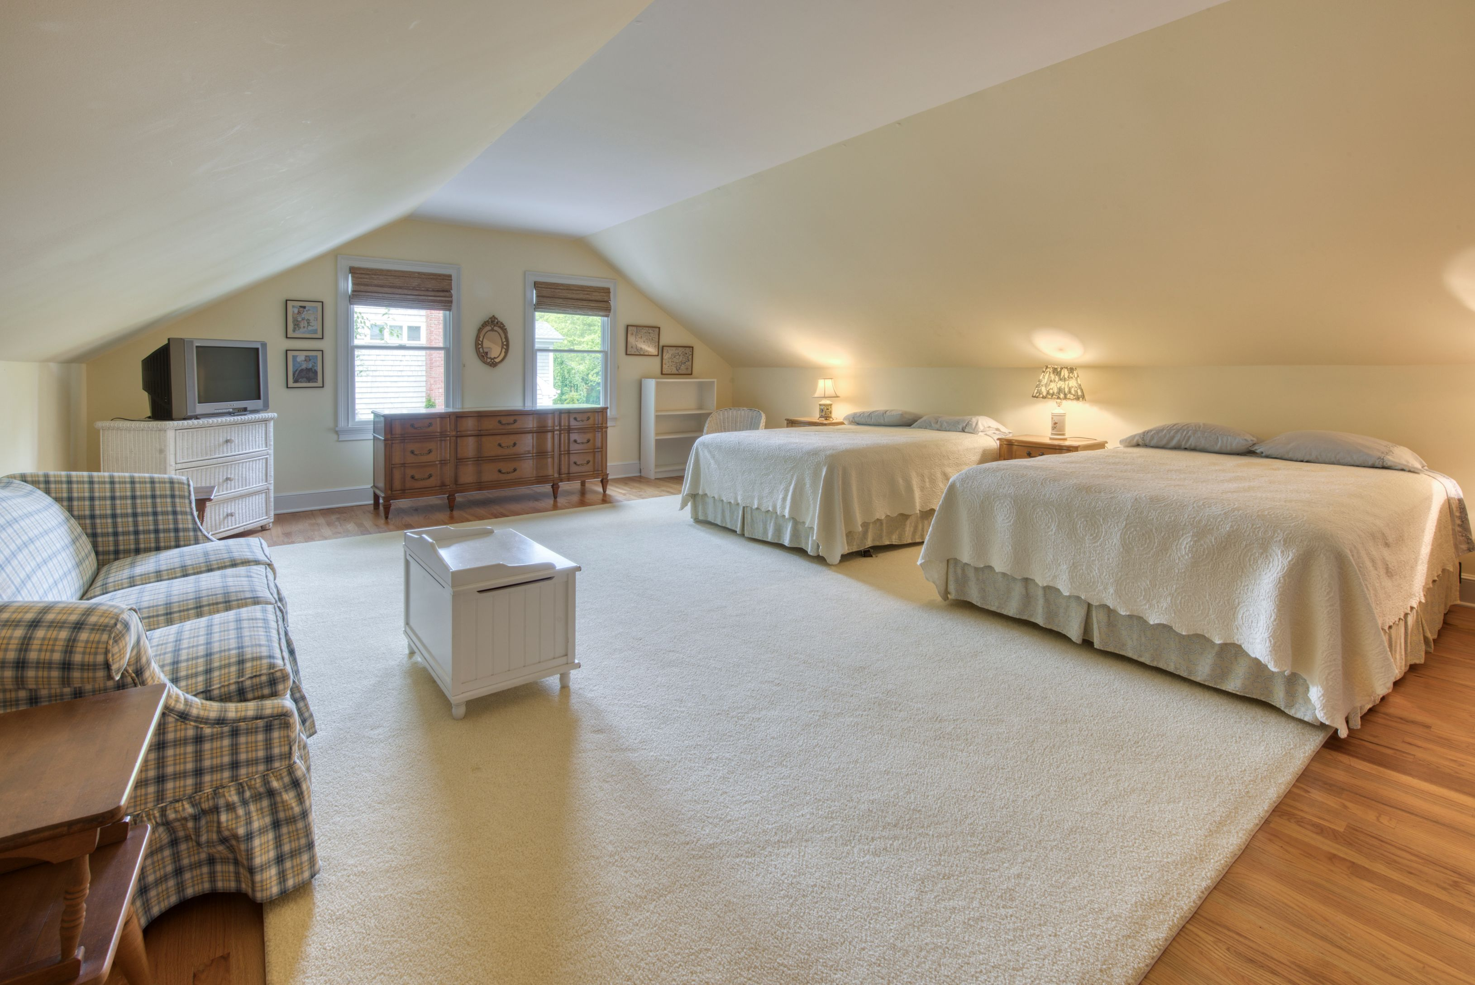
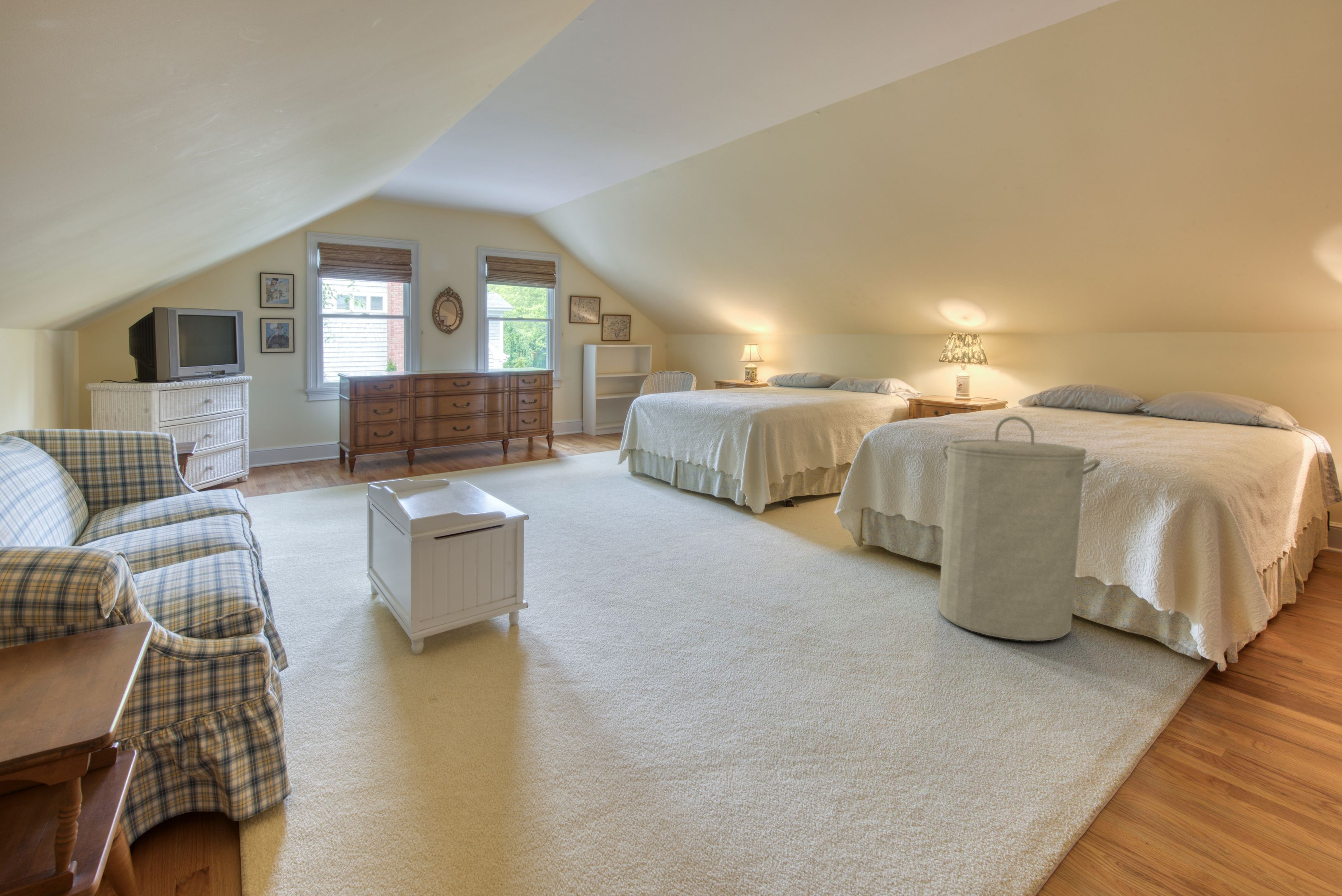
+ laundry hamper (1009, 519)
